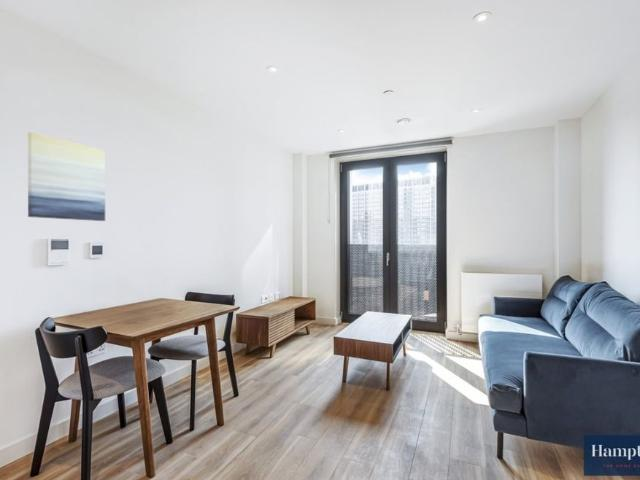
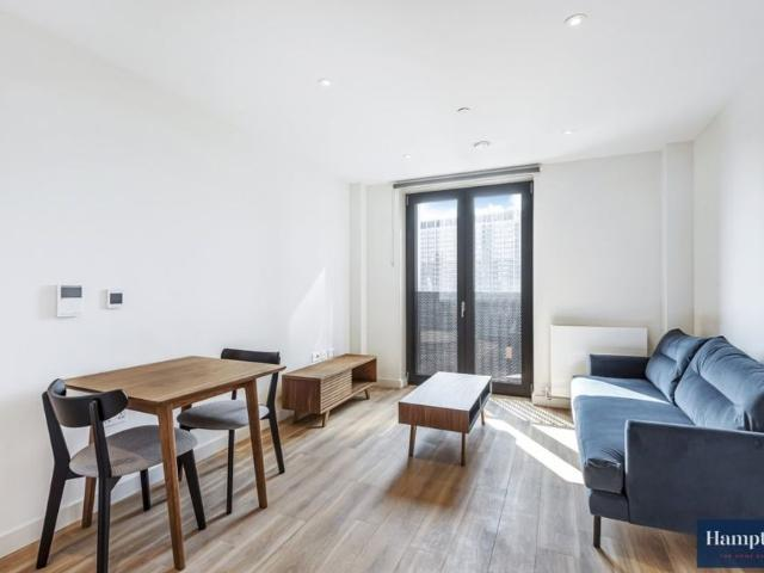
- wall art (70, 180)
